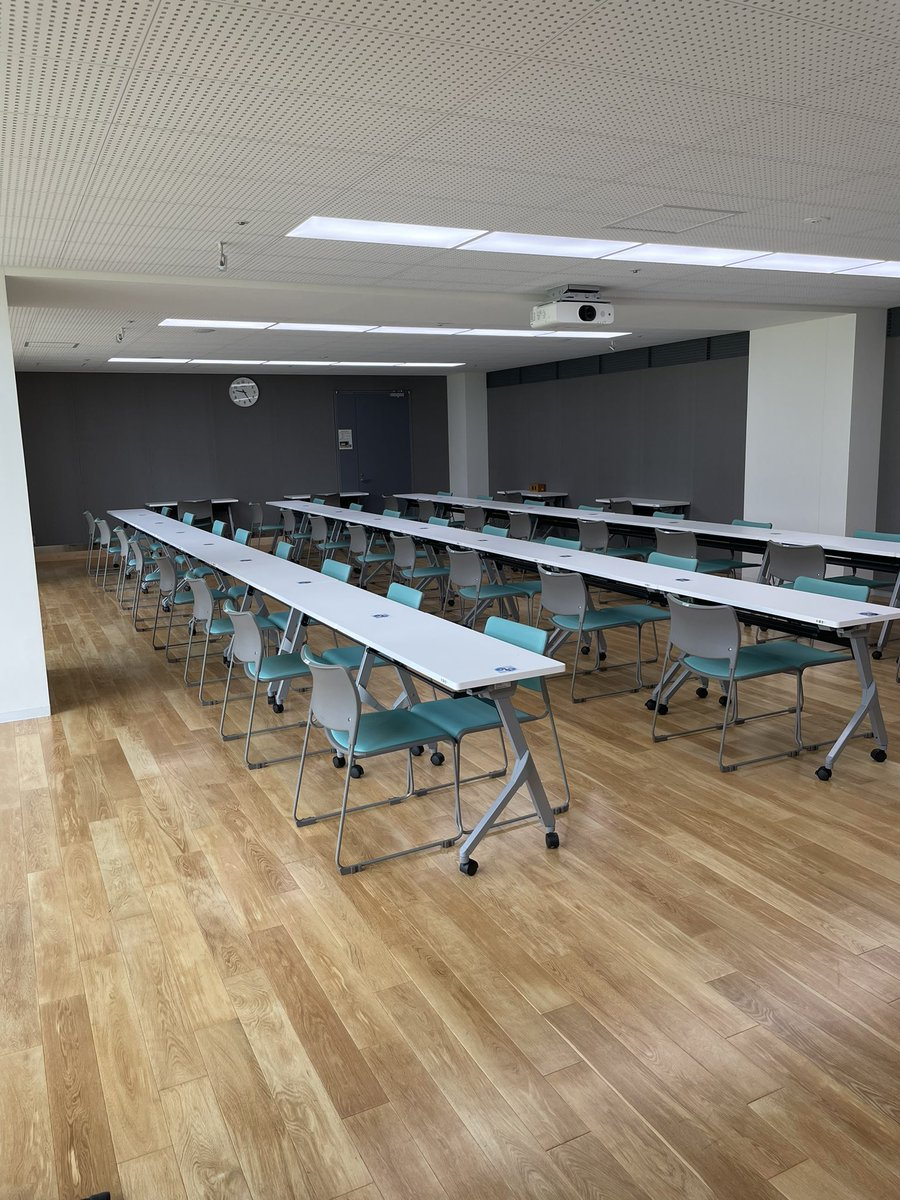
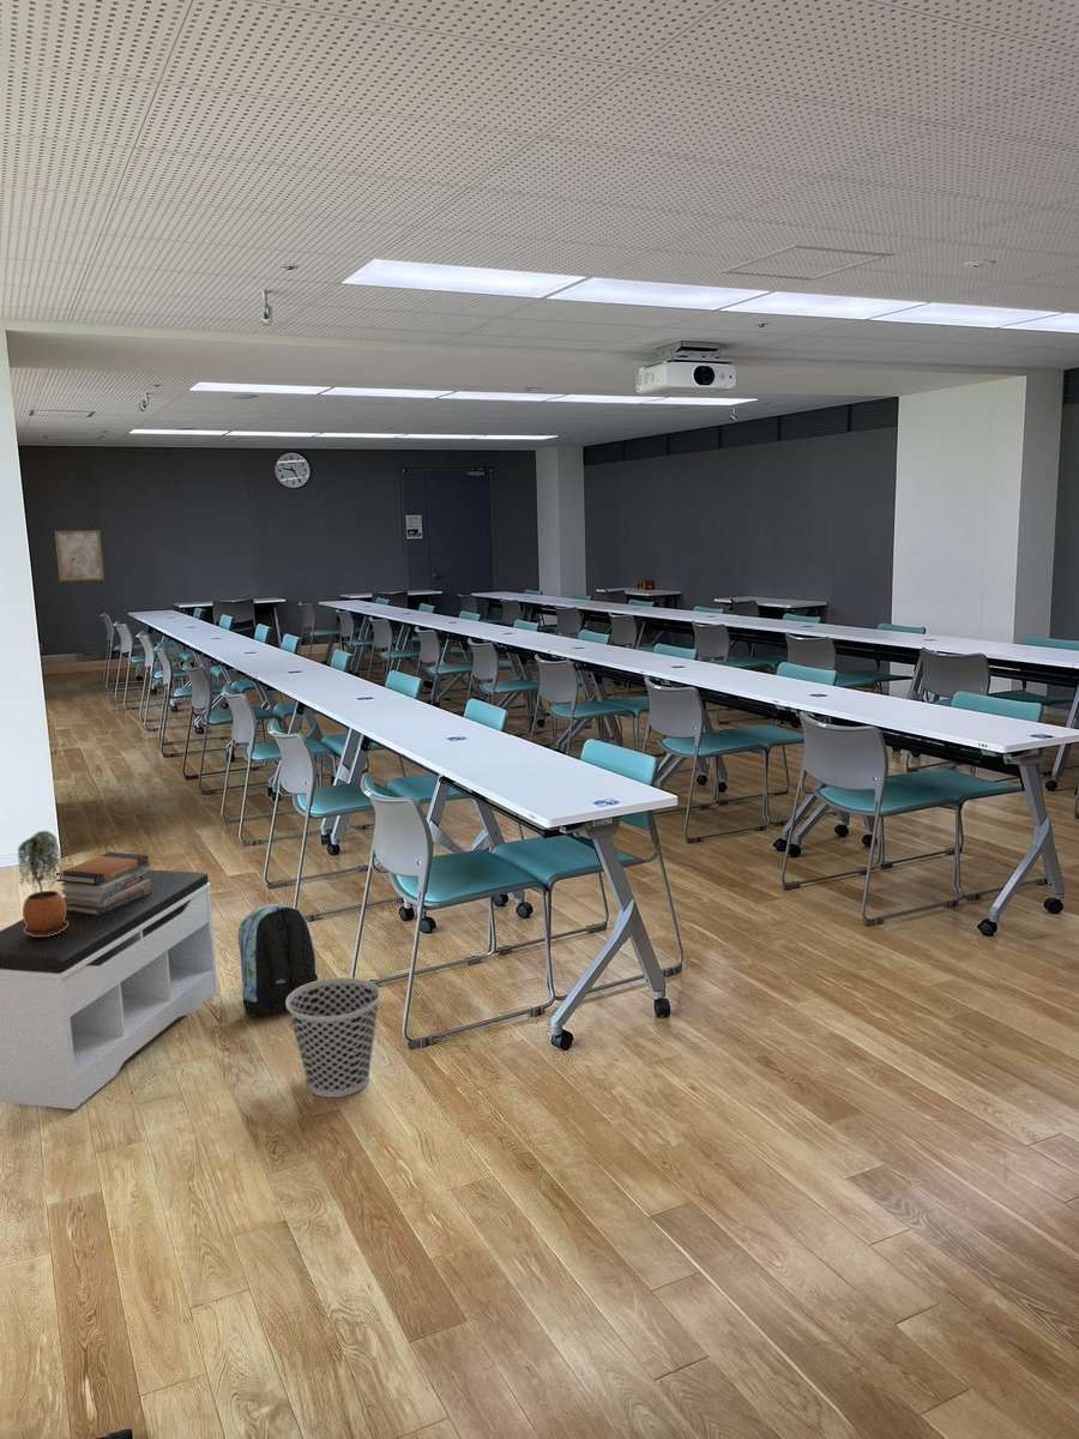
+ book stack (104, 883)
+ bench (100, 974)
+ wall art (79, 555)
+ backpack (275, 953)
+ potted plant (44, 880)
+ wastebasket (336, 1038)
